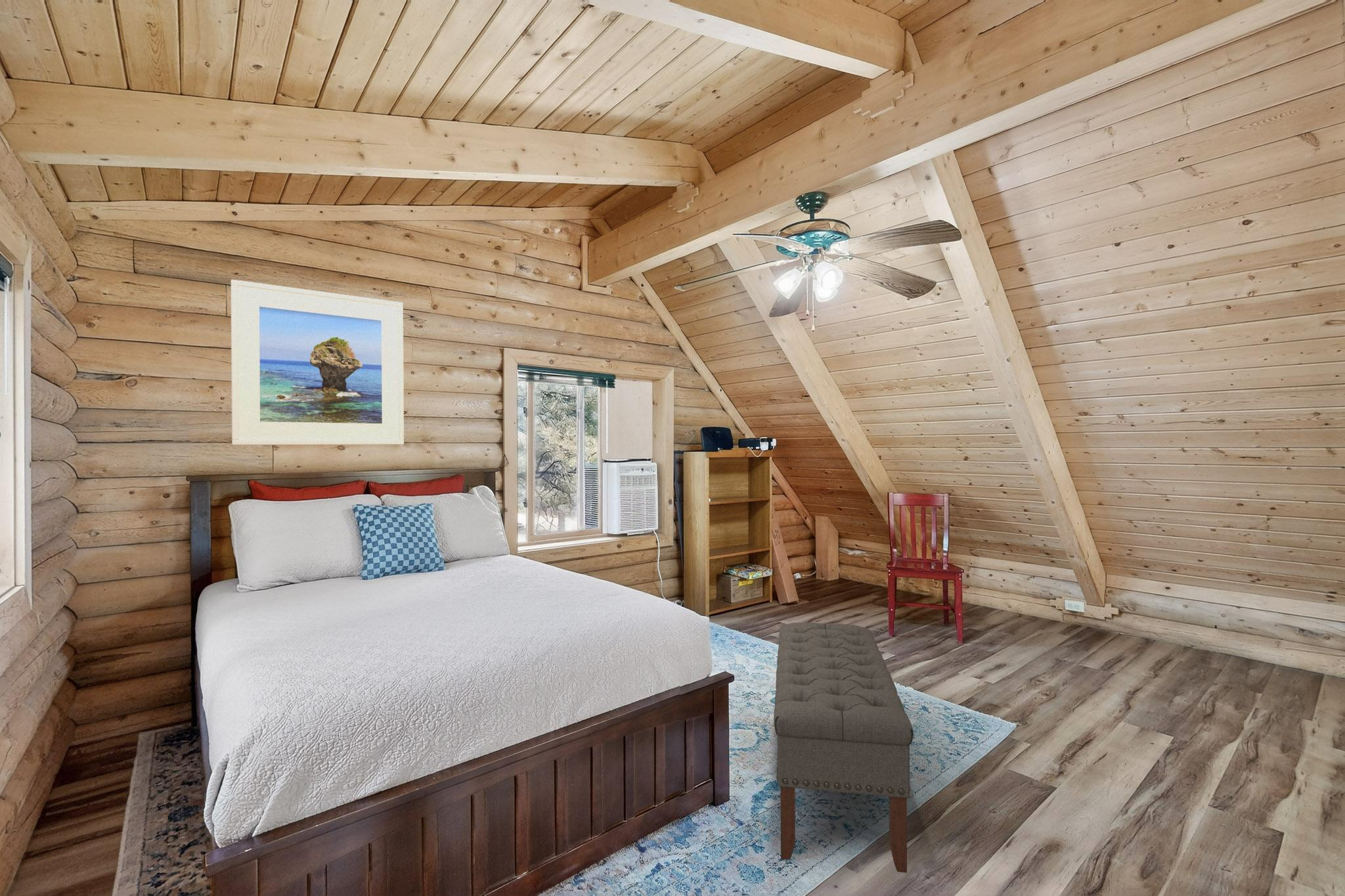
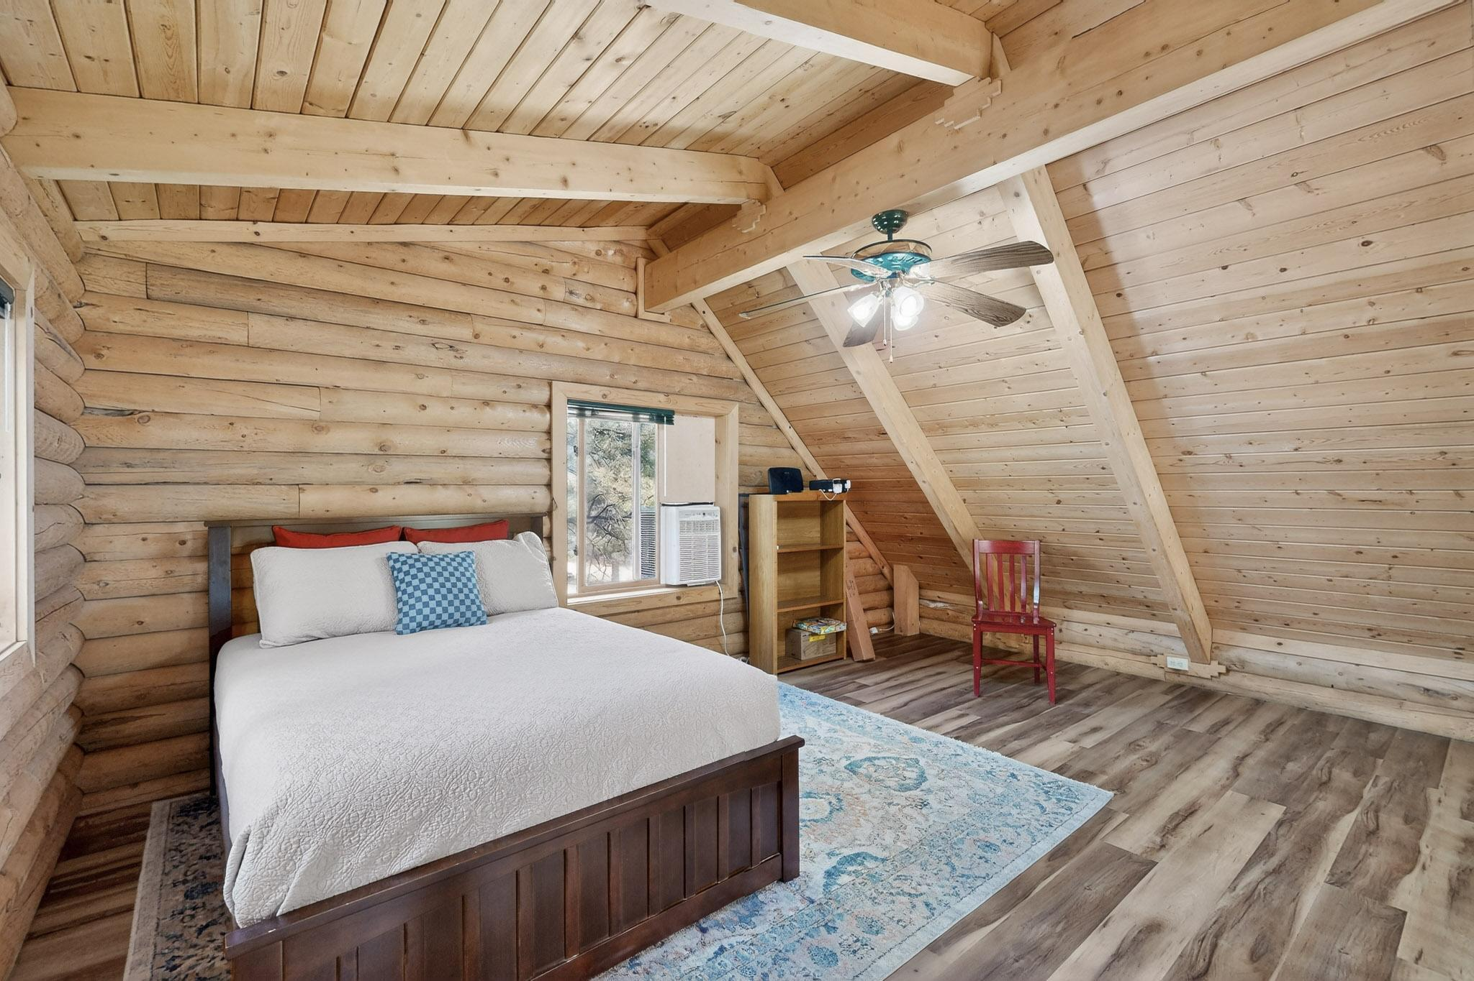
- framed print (324, 368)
- bench (832, 719)
